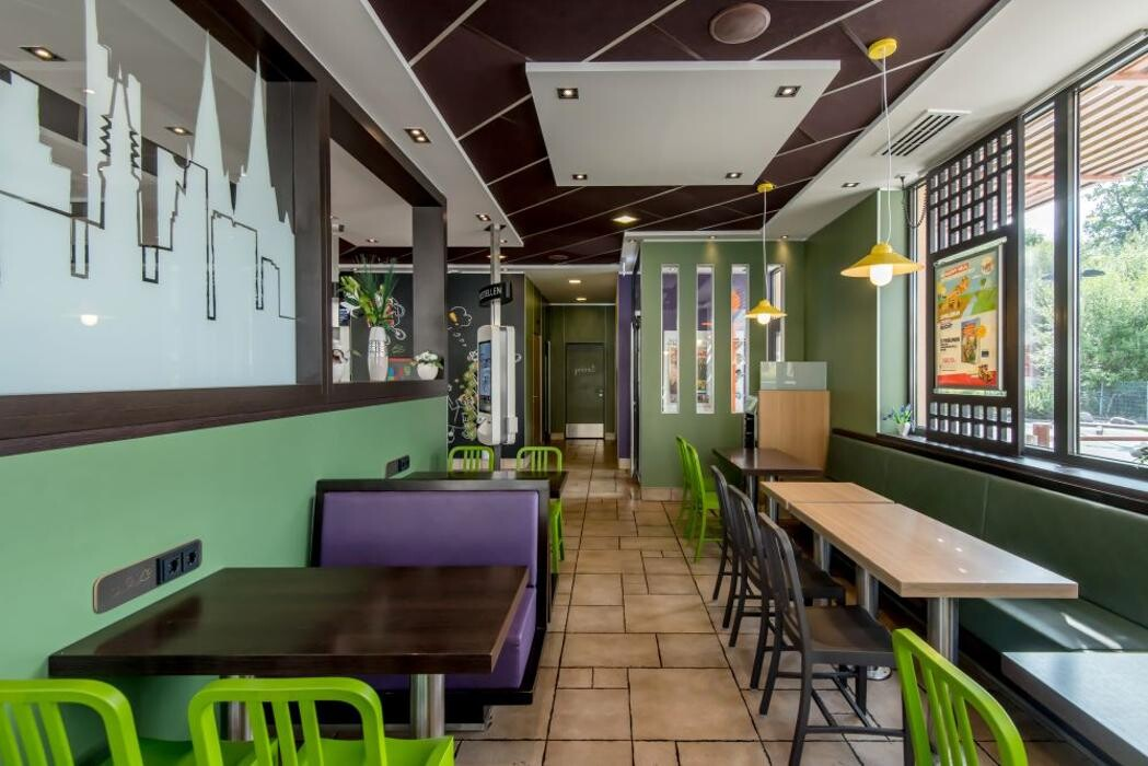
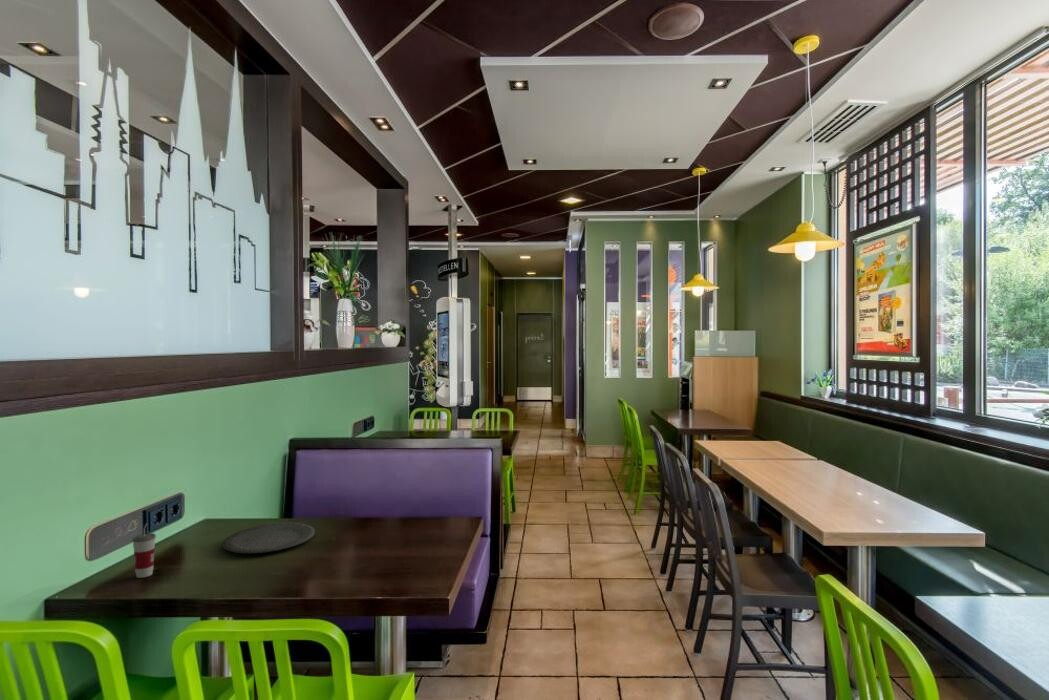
+ cup (144, 549)
+ plate (270, 538)
